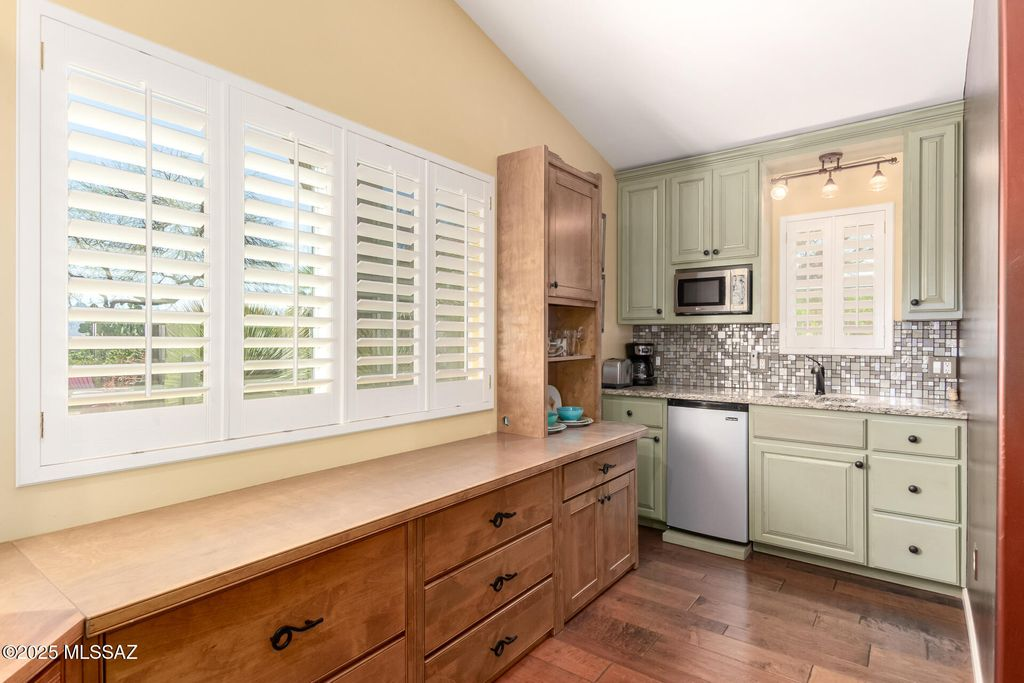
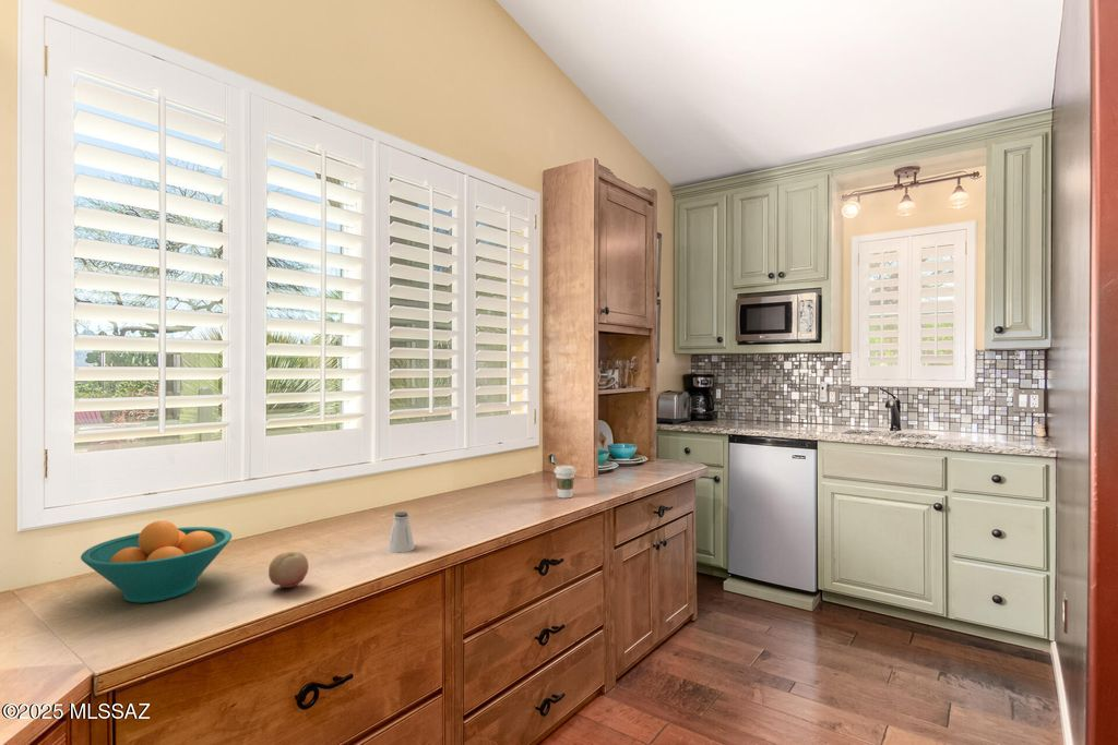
+ fruit (288, 569)
+ coffee cup (564, 481)
+ saltshaker (401, 530)
+ fruit bowl (160, 556)
